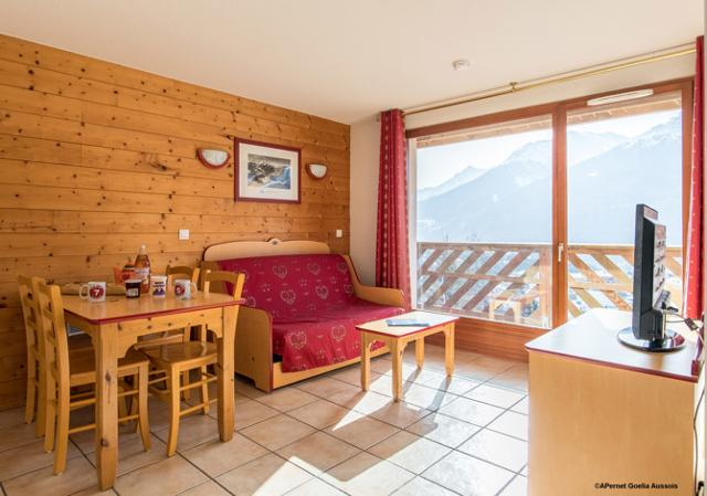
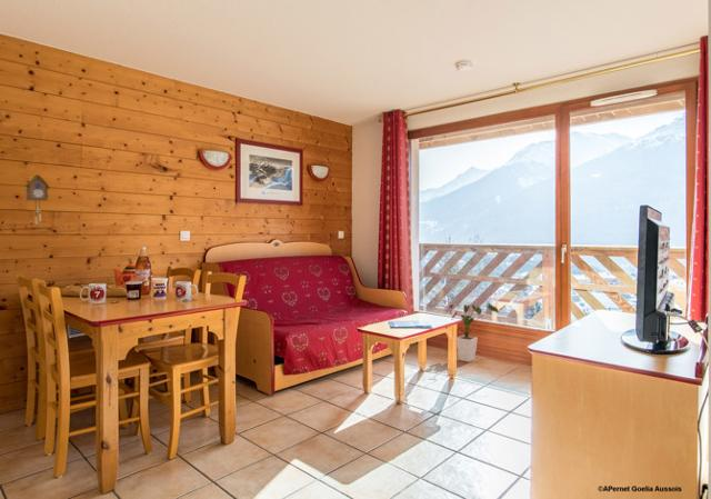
+ house plant (470, 330)
+ cuckoo clock (37, 199)
